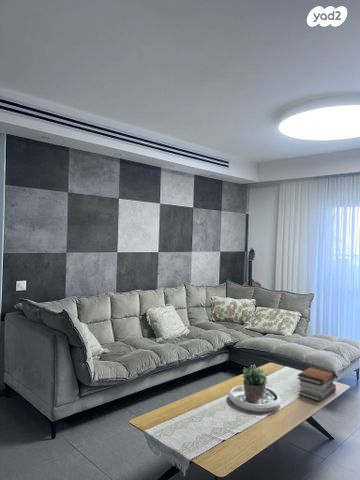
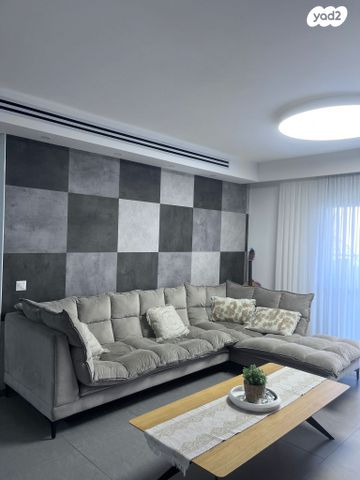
- book stack (316, 383)
